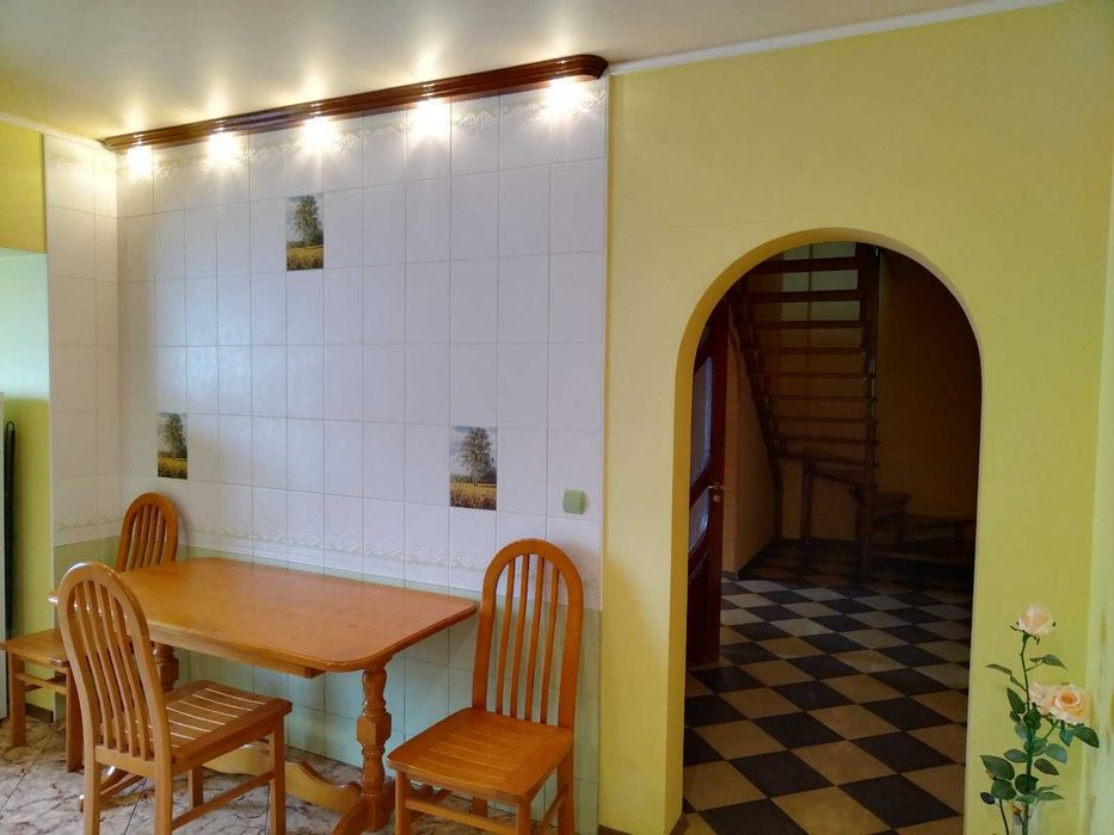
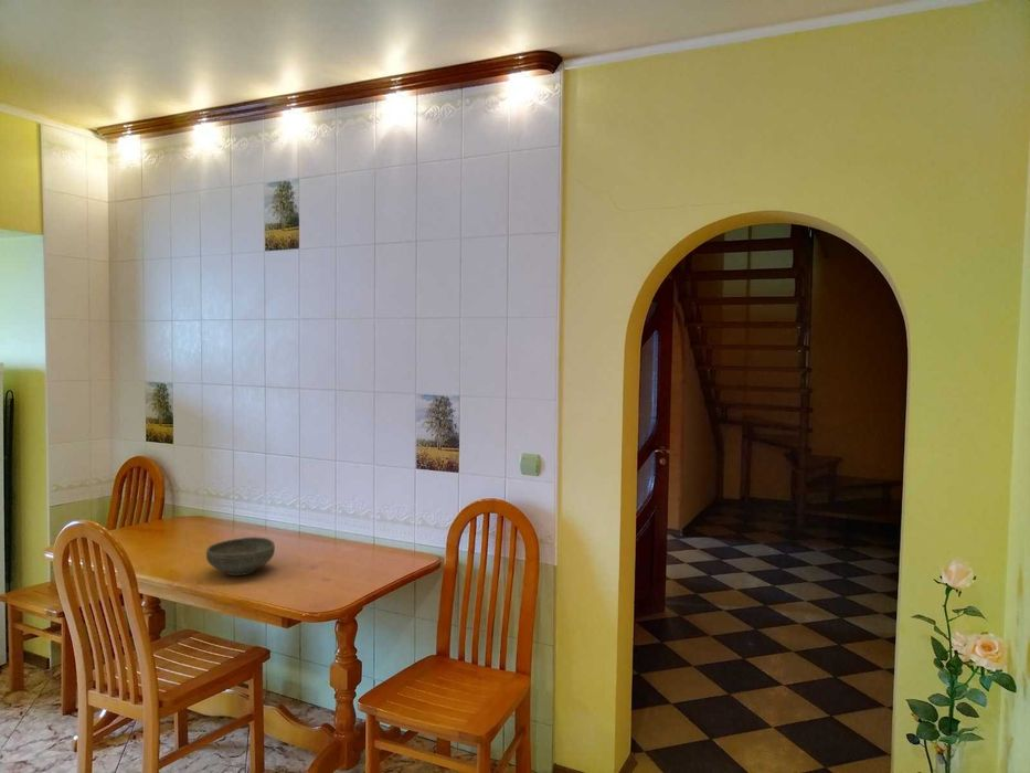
+ bowl (241, 558)
